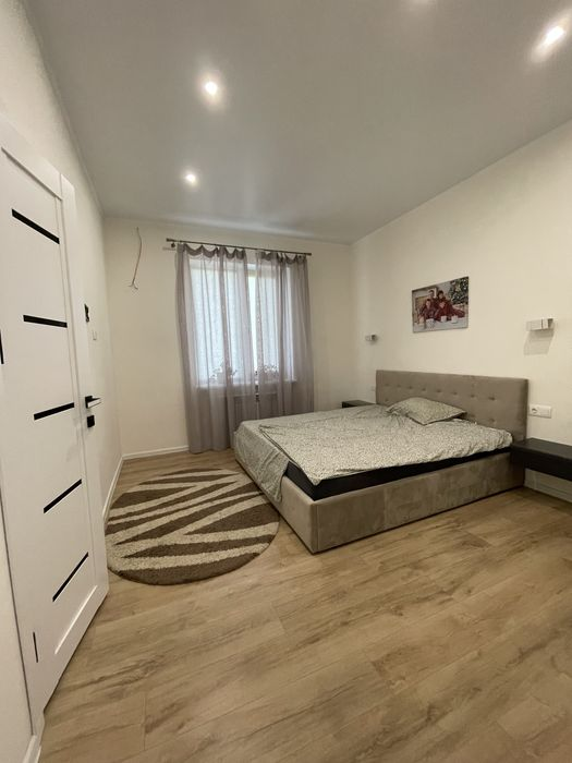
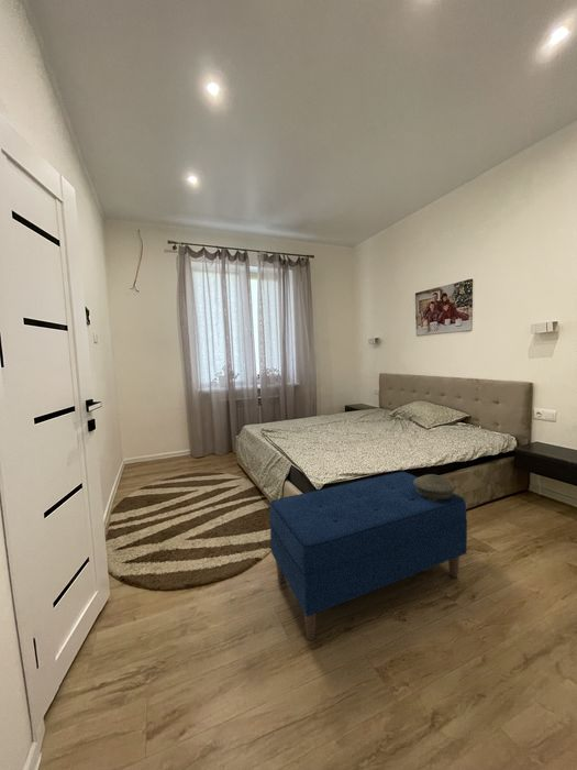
+ bench (366, 539)
+ decorative box (433, 484)
